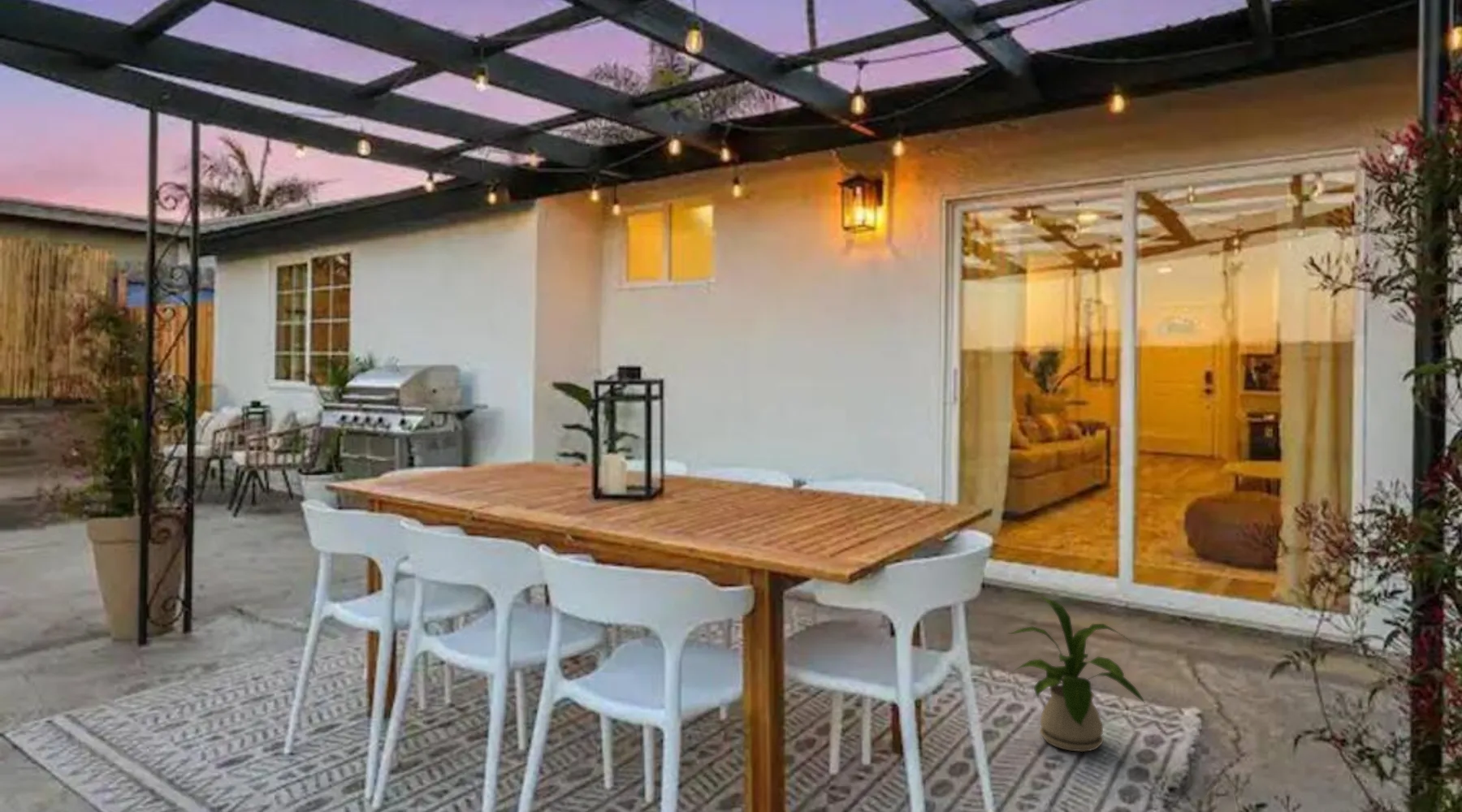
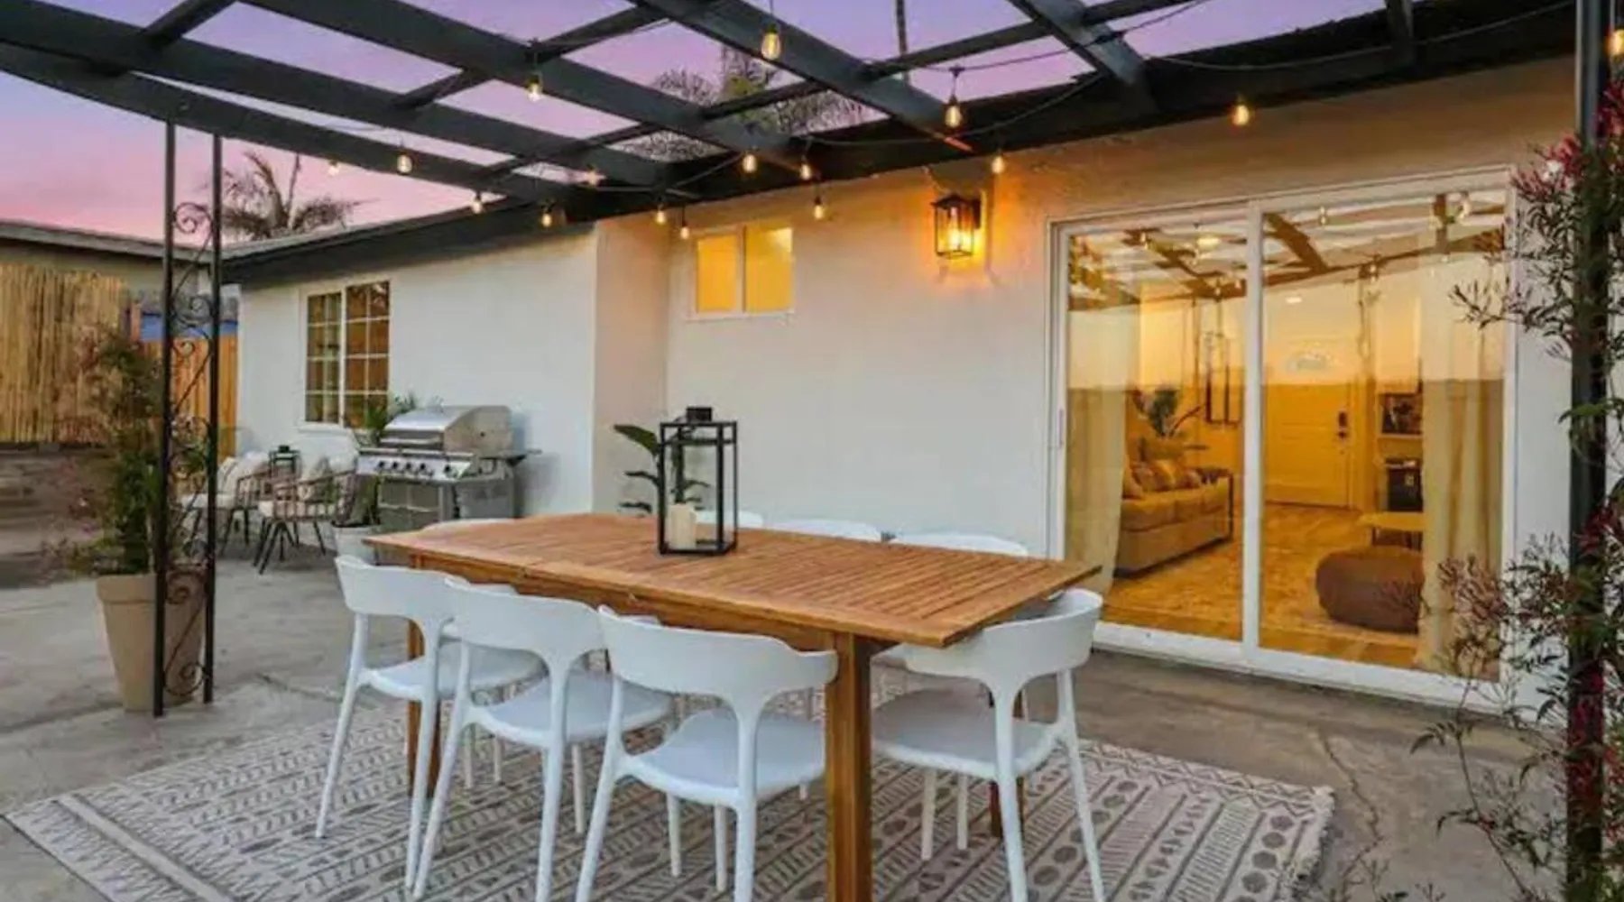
- house plant (1071, 679)
